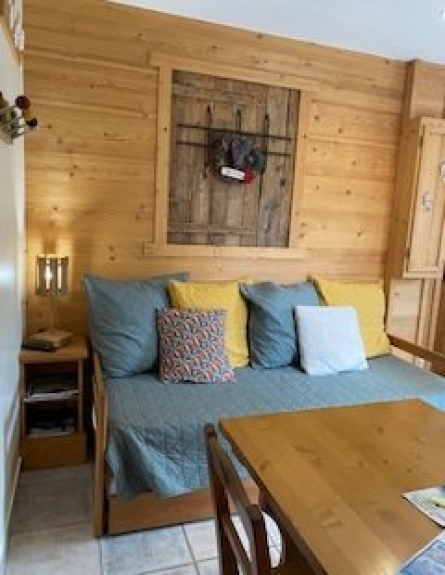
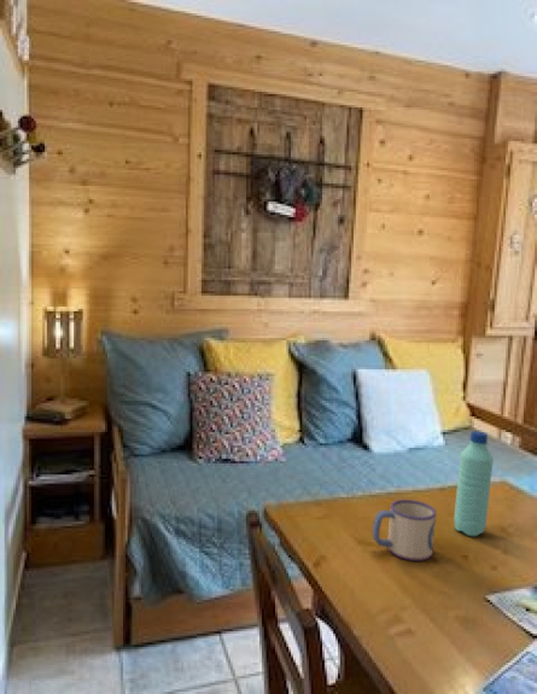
+ water bottle (473, 482)
+ mug (403, 529)
